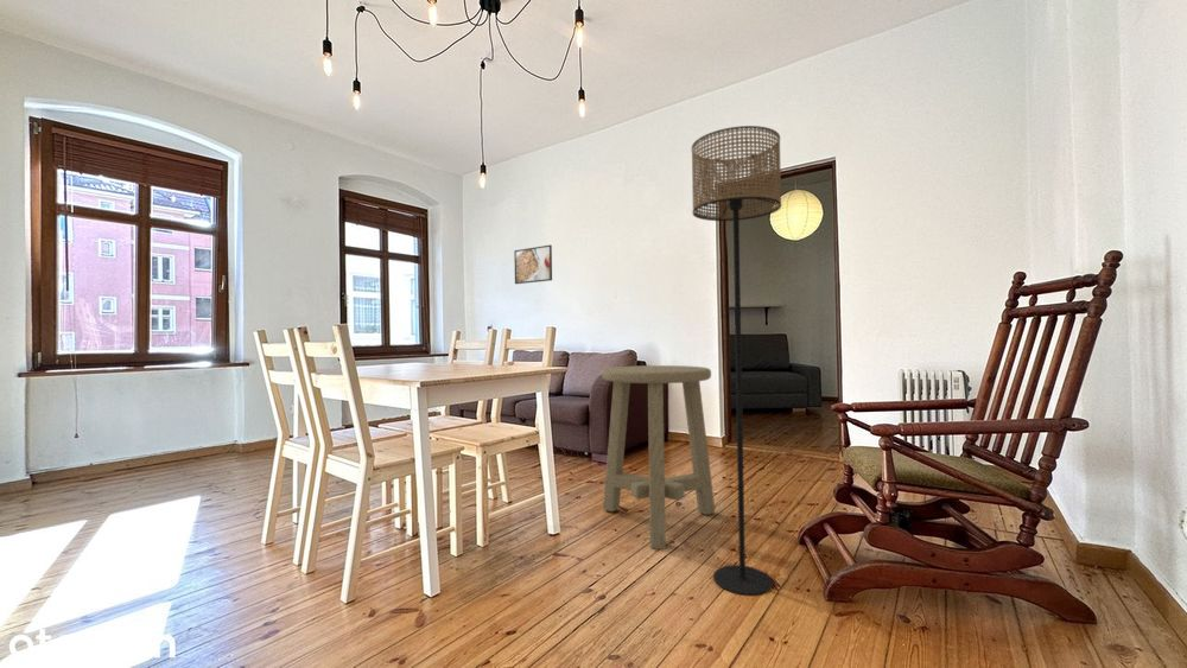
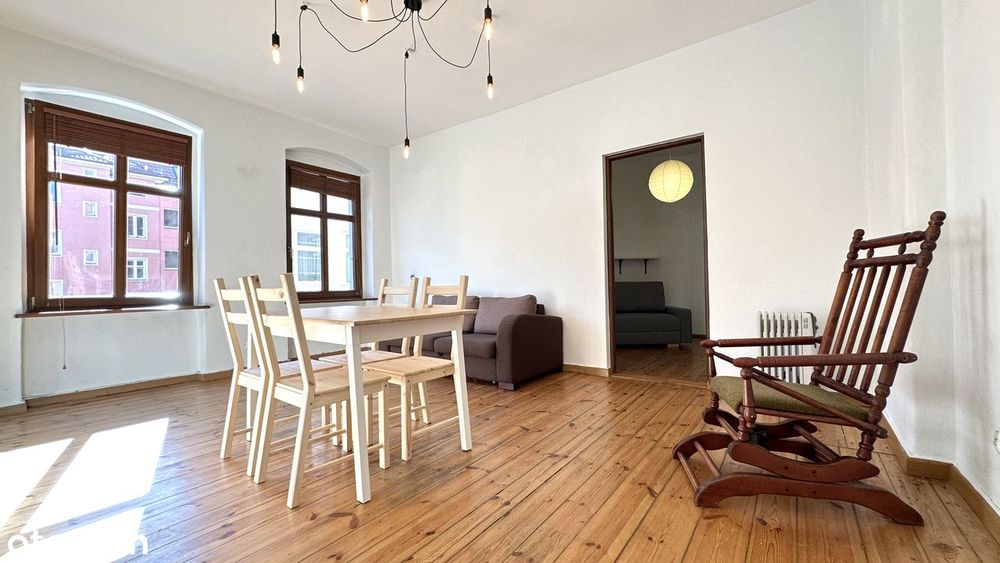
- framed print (532, 265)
- stool (656, 445)
- floor lamp (738, 361)
